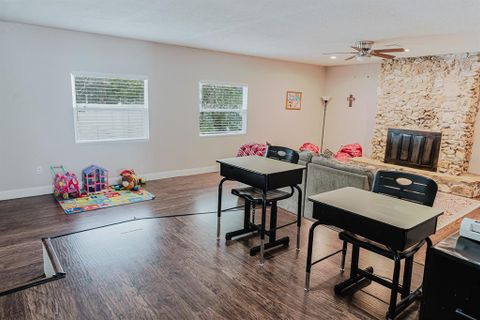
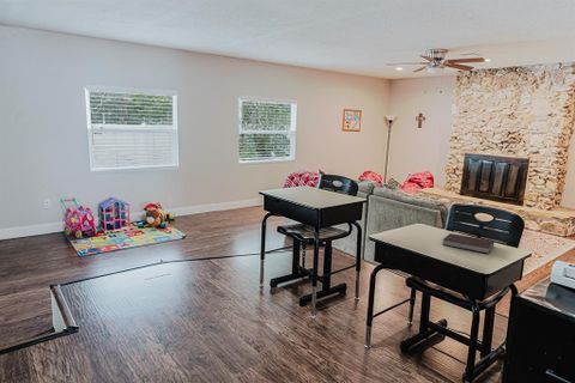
+ notebook (467, 242)
